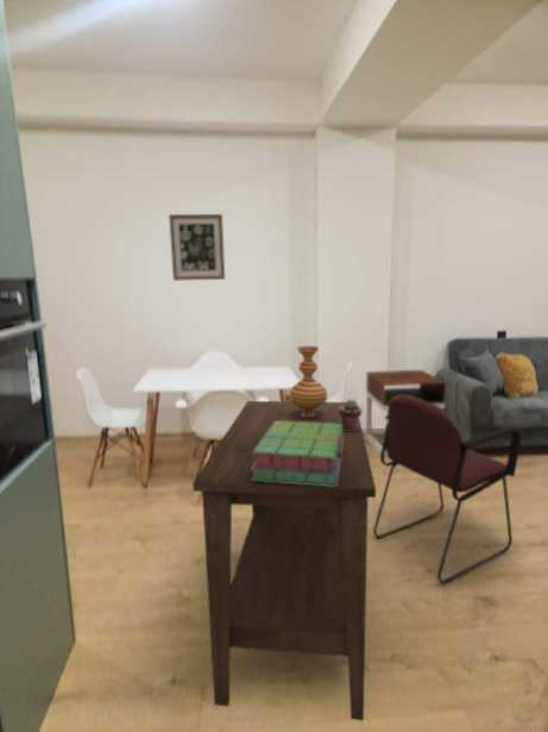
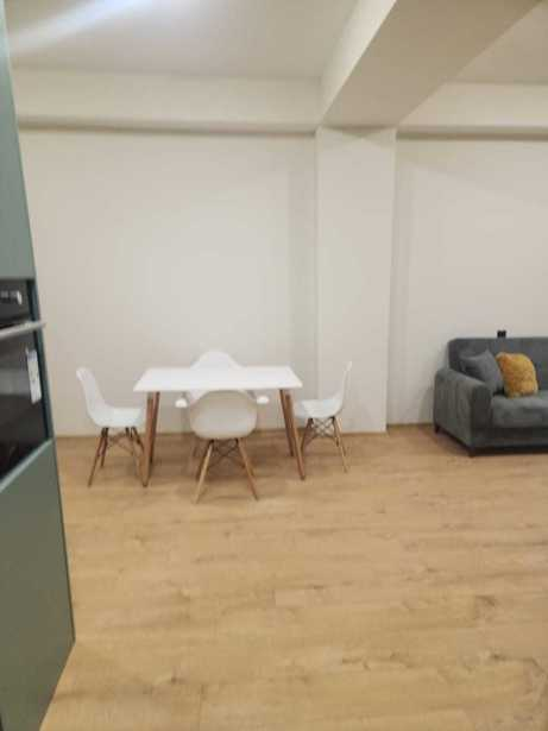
- armchair (443, 470)
- vase (308, 381)
- wall art (197, 248)
- stack of books (301, 449)
- nightstand (395, 398)
- potted succulent (349, 413)
- side table (295, 527)
